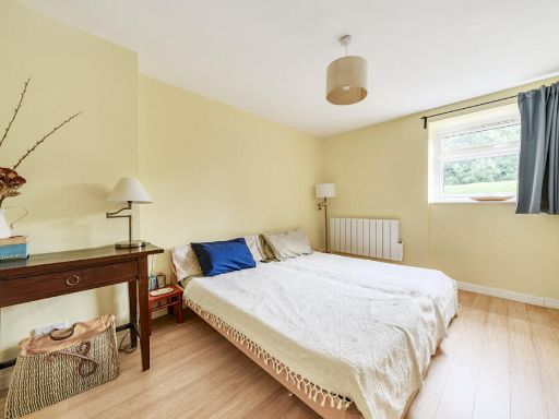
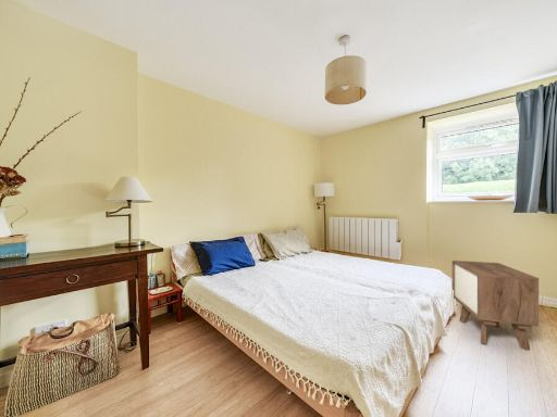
+ nightstand (491, 301)
